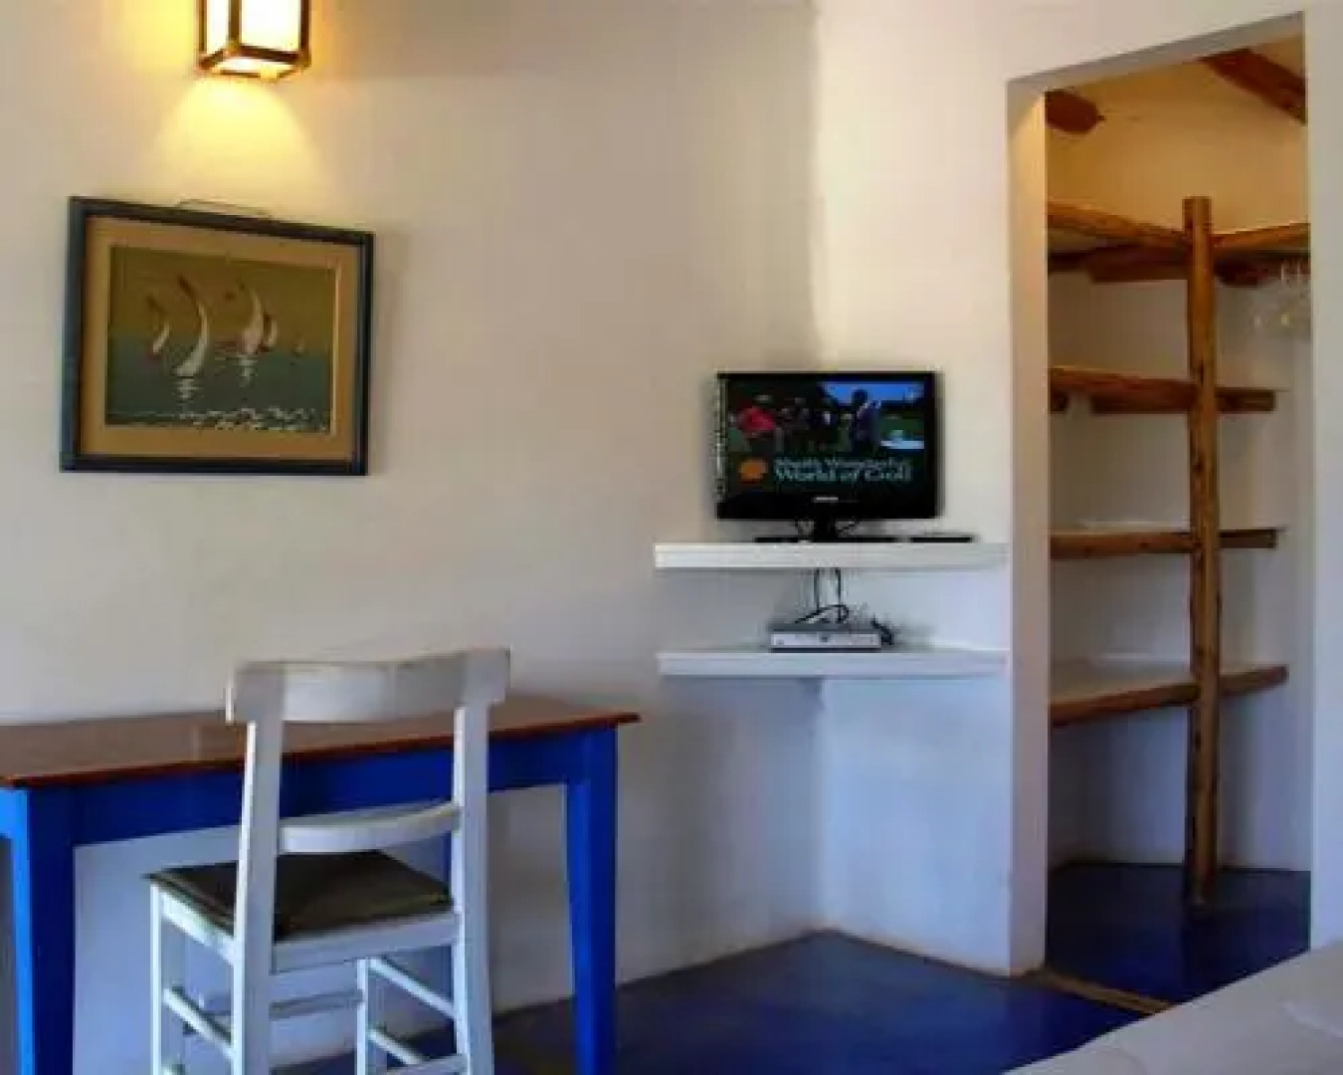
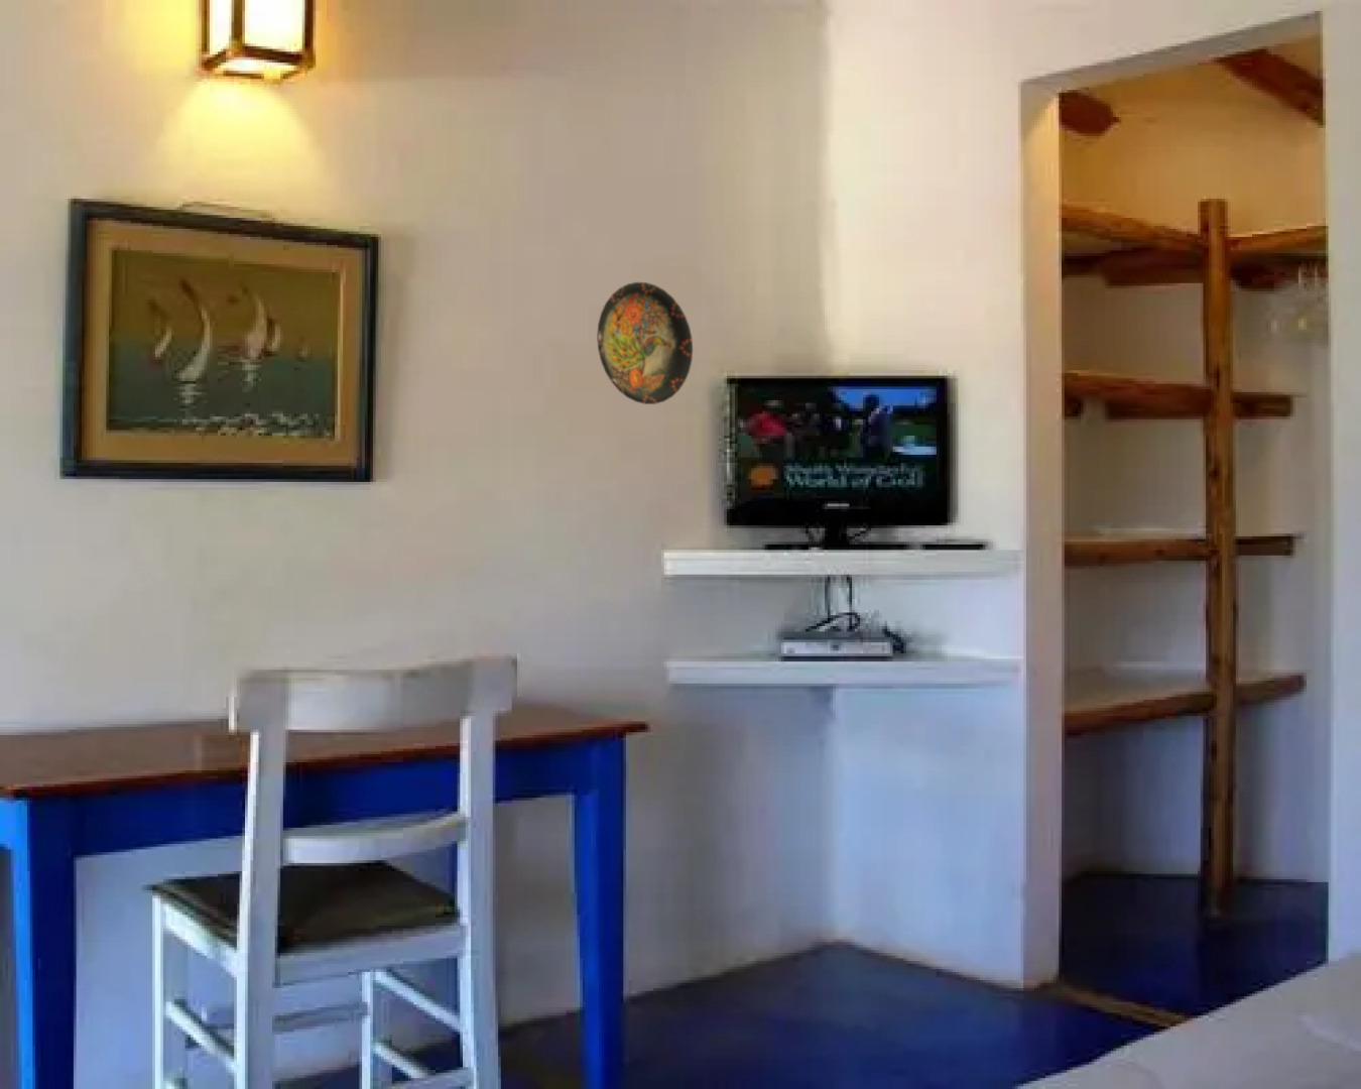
+ decorative plate (642, 343)
